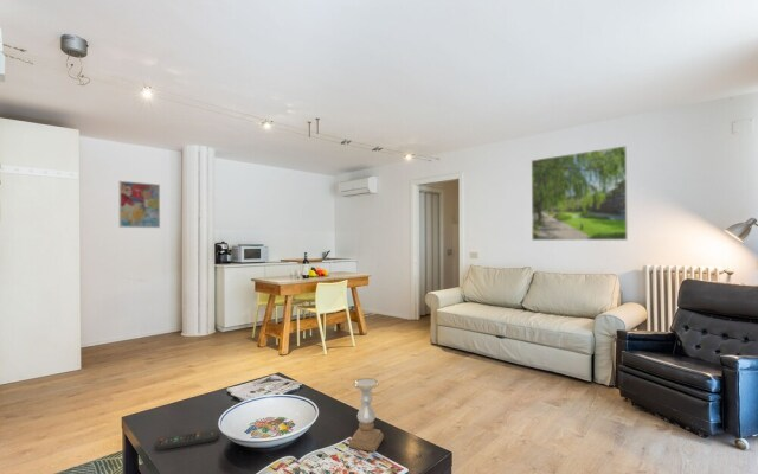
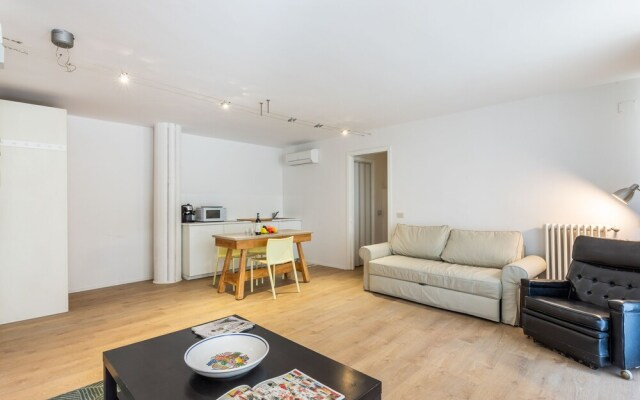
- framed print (574, 197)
- wall art (140, 205)
- candle holder (366, 412)
- remote control (187, 438)
